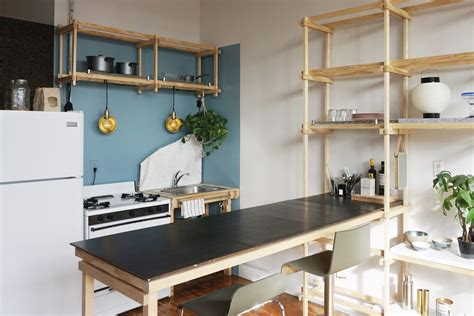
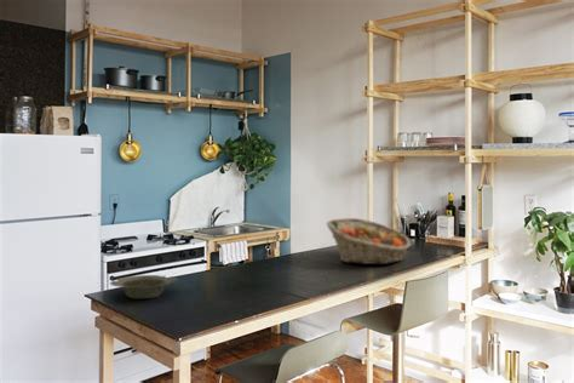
+ bowl (144, 287)
+ fruit basket (368, 239)
